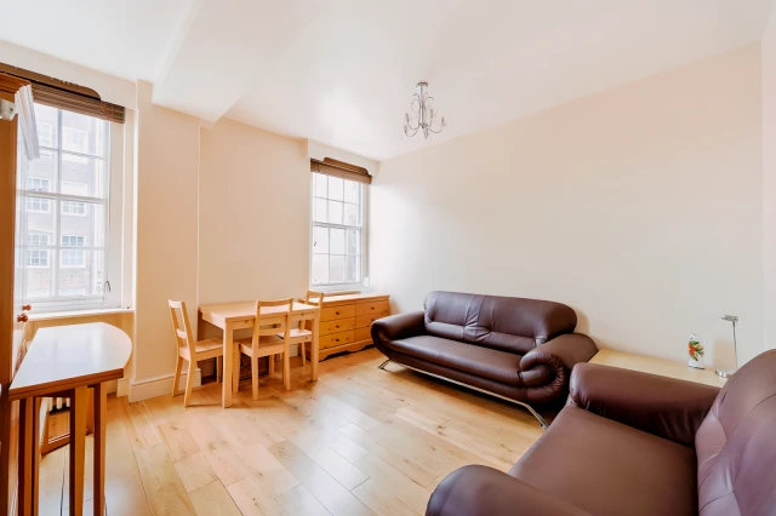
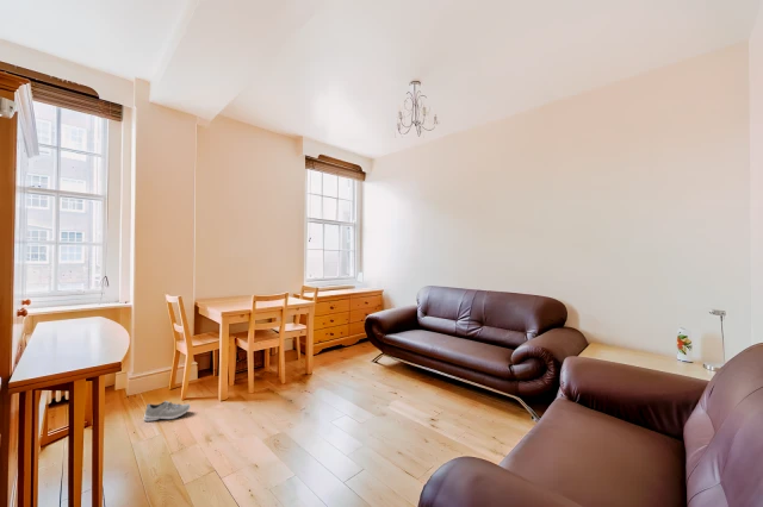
+ sneaker (167, 408)
